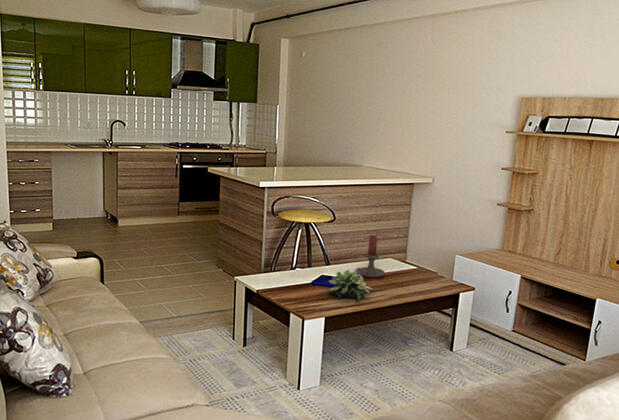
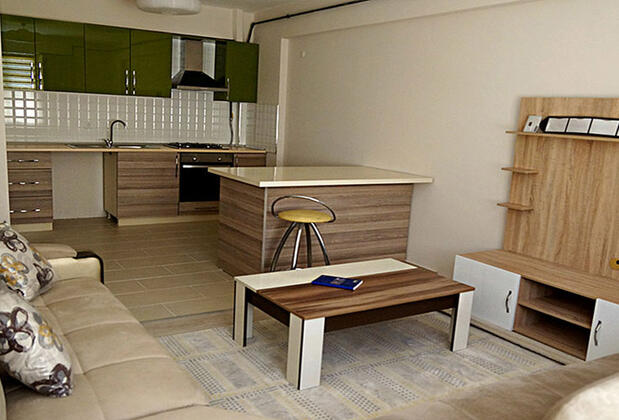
- succulent plant (350, 283)
- candle holder (369, 255)
